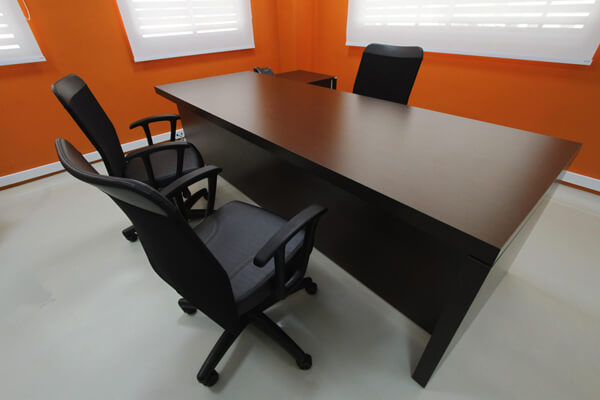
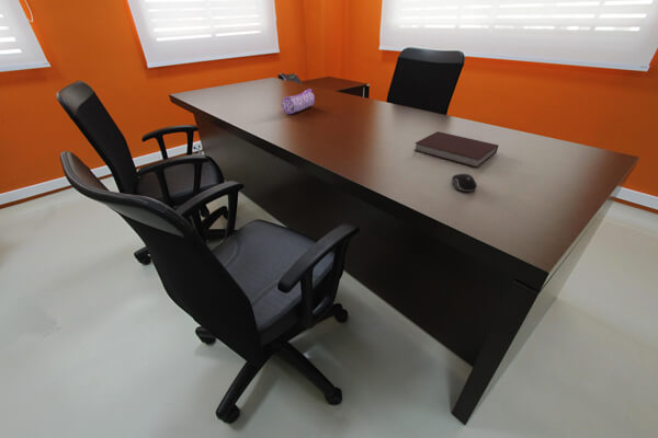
+ notebook (455, 147)
+ pencil case (297, 101)
+ computer mouse (464, 181)
